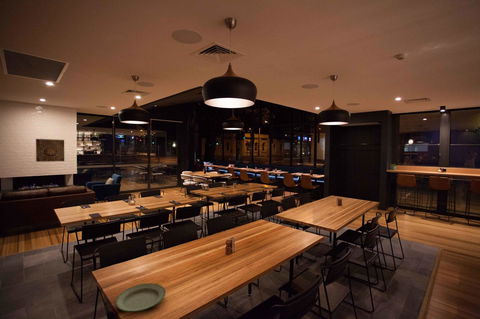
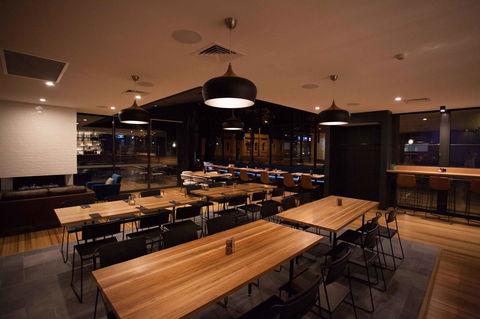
- wall art (50, 150)
- plate (141, 298)
